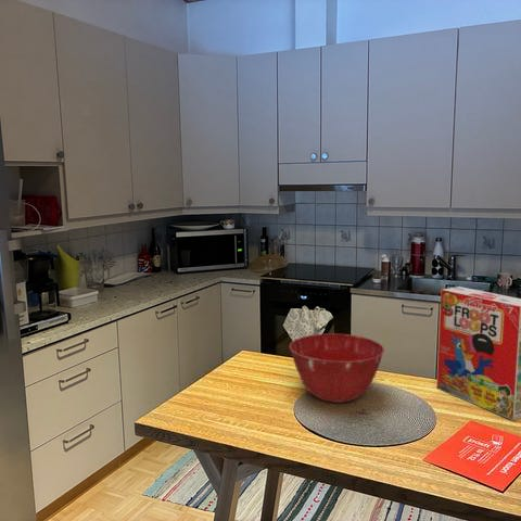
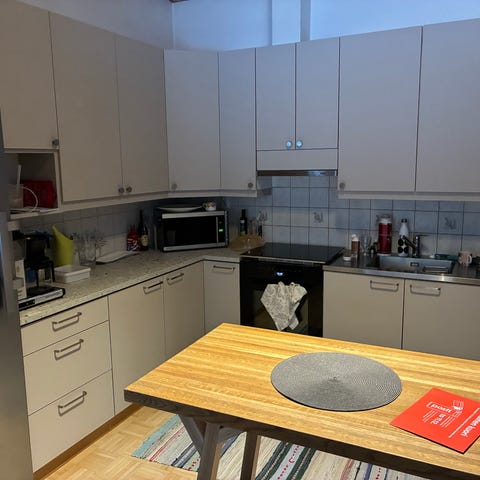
- cereal box (484, 348)
- mixing bowl (335, 369)
